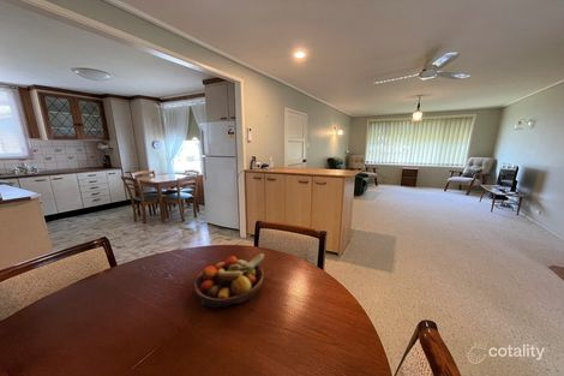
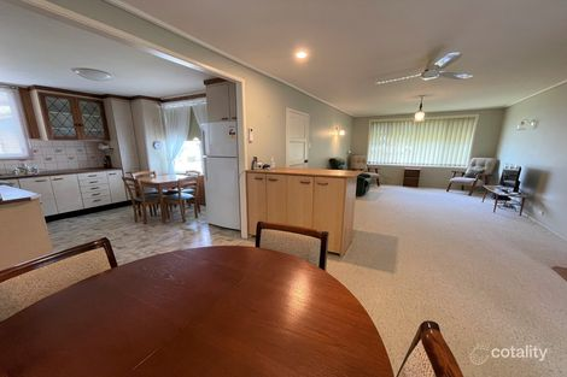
- fruit bowl (229, 273)
